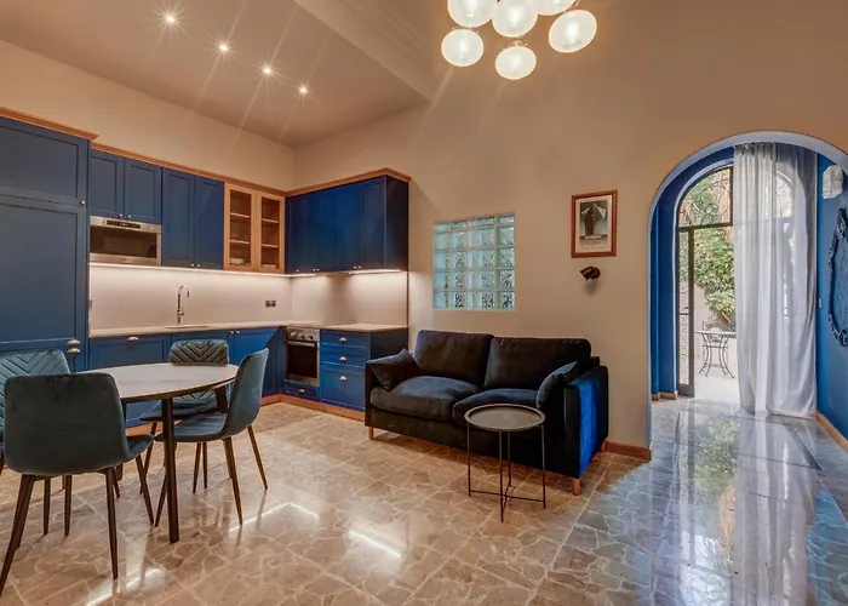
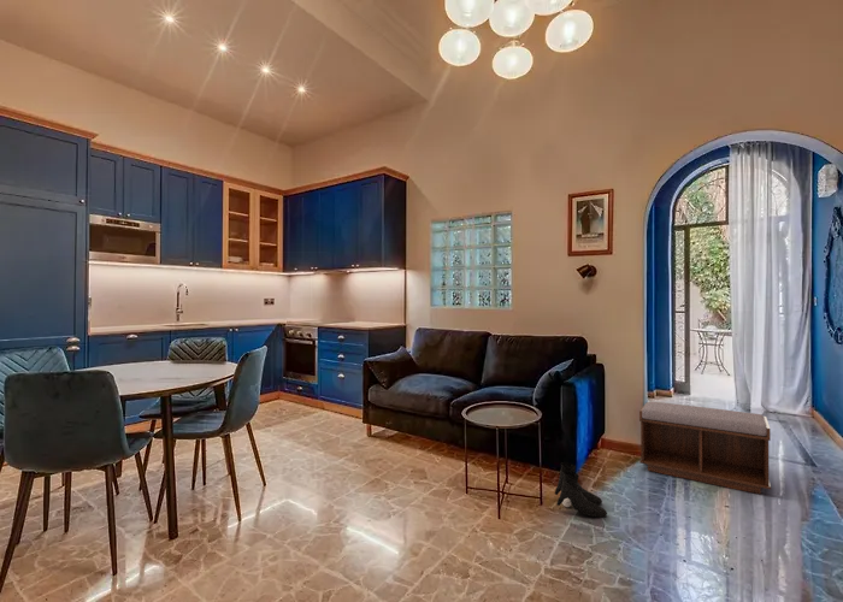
+ boots (579, 486)
+ bench (701, 442)
